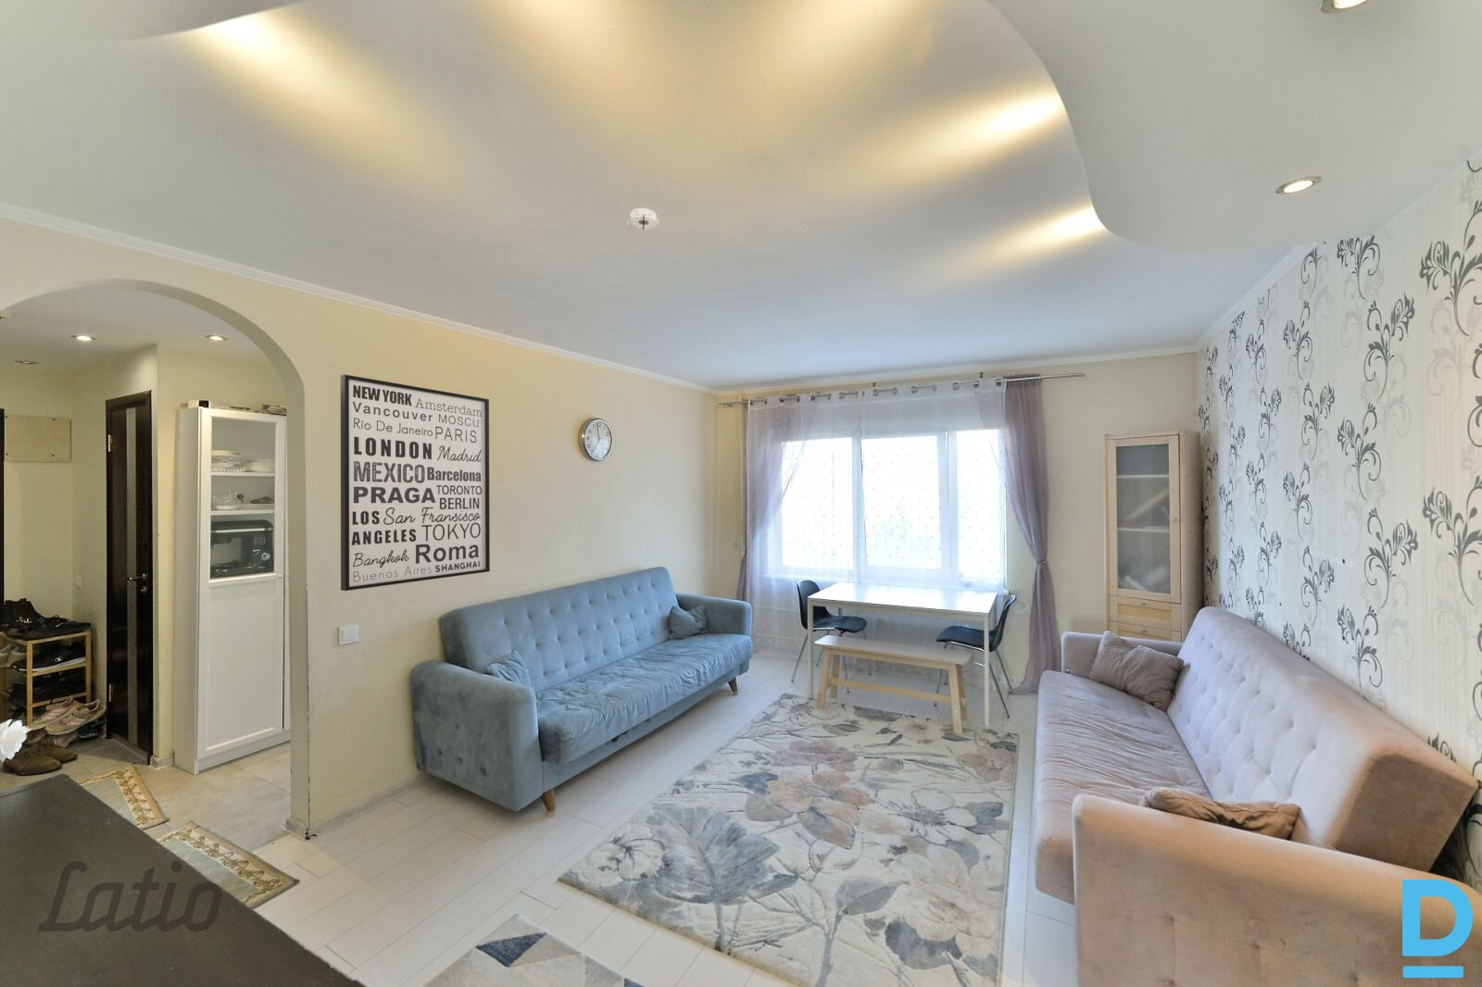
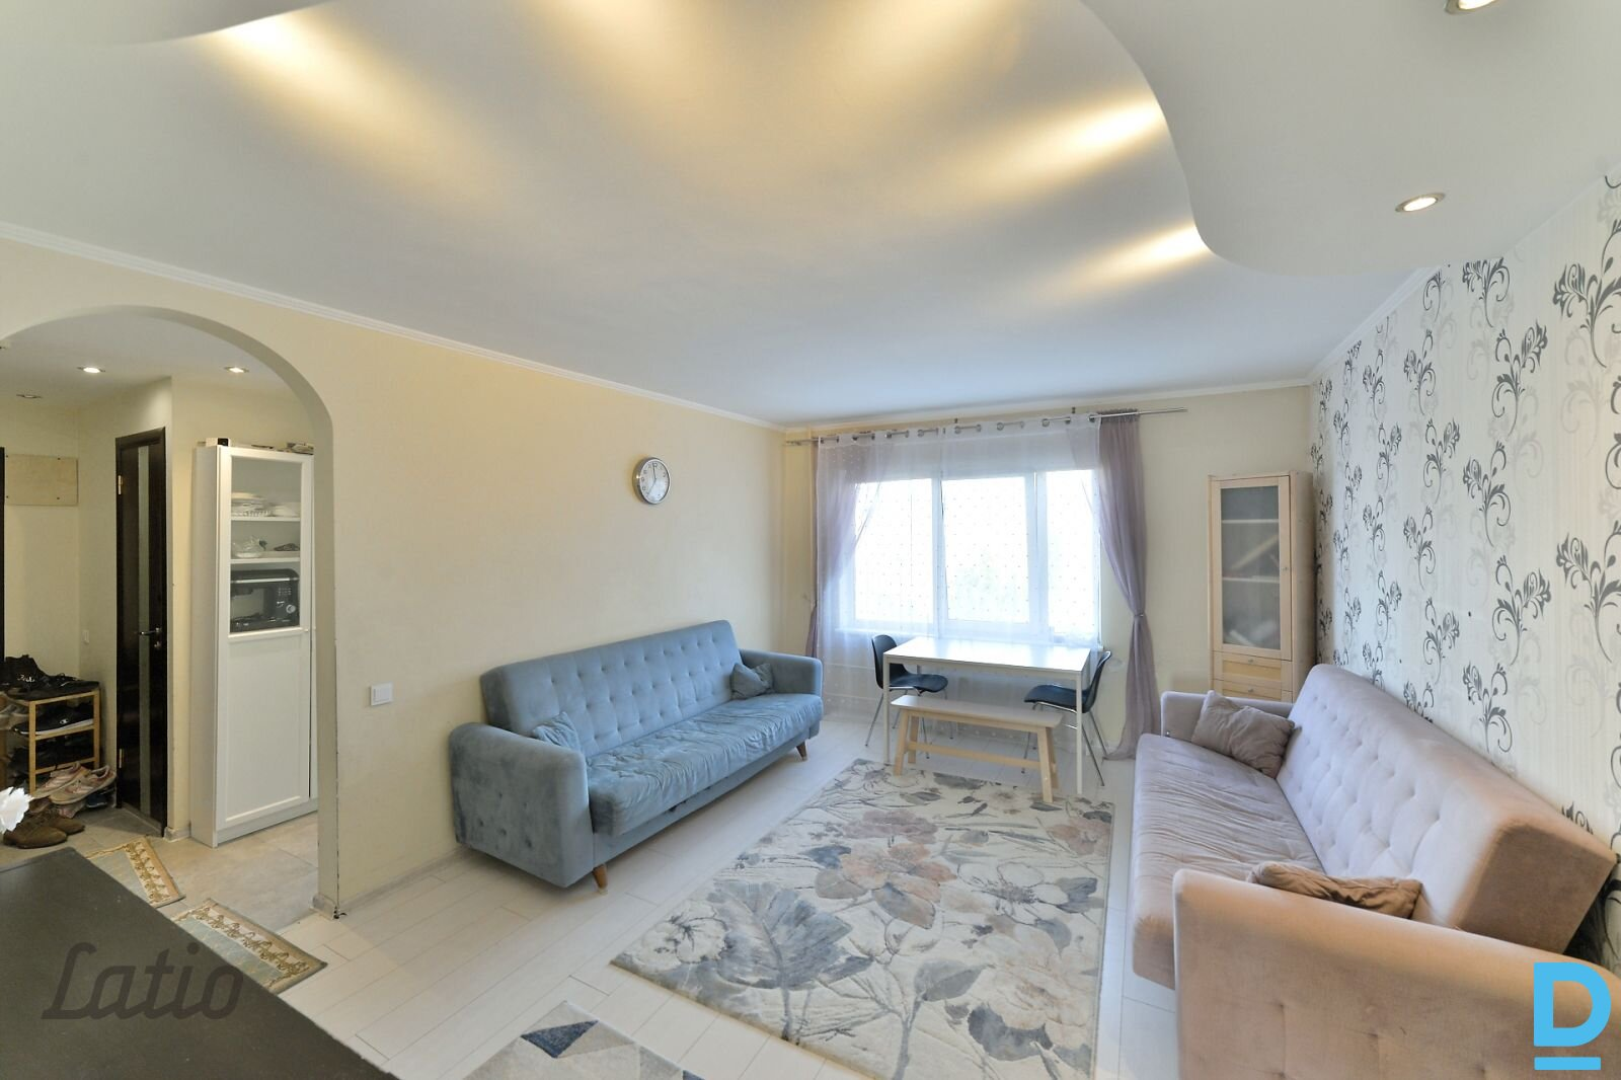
- wall art (422, 484)
- smoke detector (642, 218)
